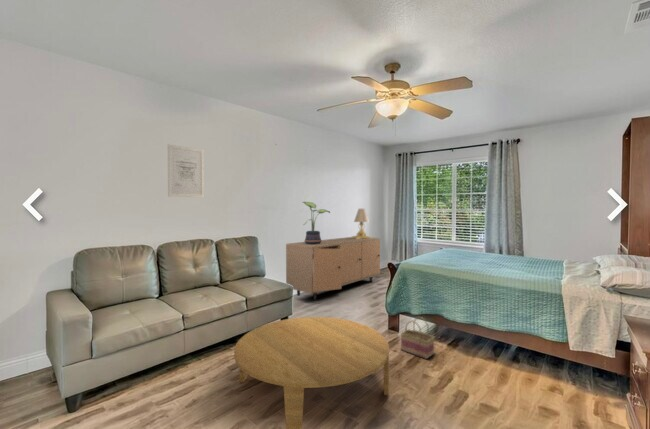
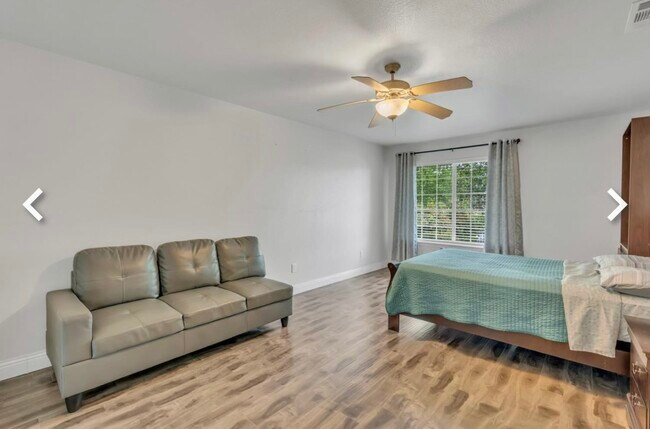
- basket (417, 335)
- potted plant (314, 222)
- lamp (361, 223)
- coffee table (312, 364)
- wall art (186, 172)
- storage cabinet (339, 265)
